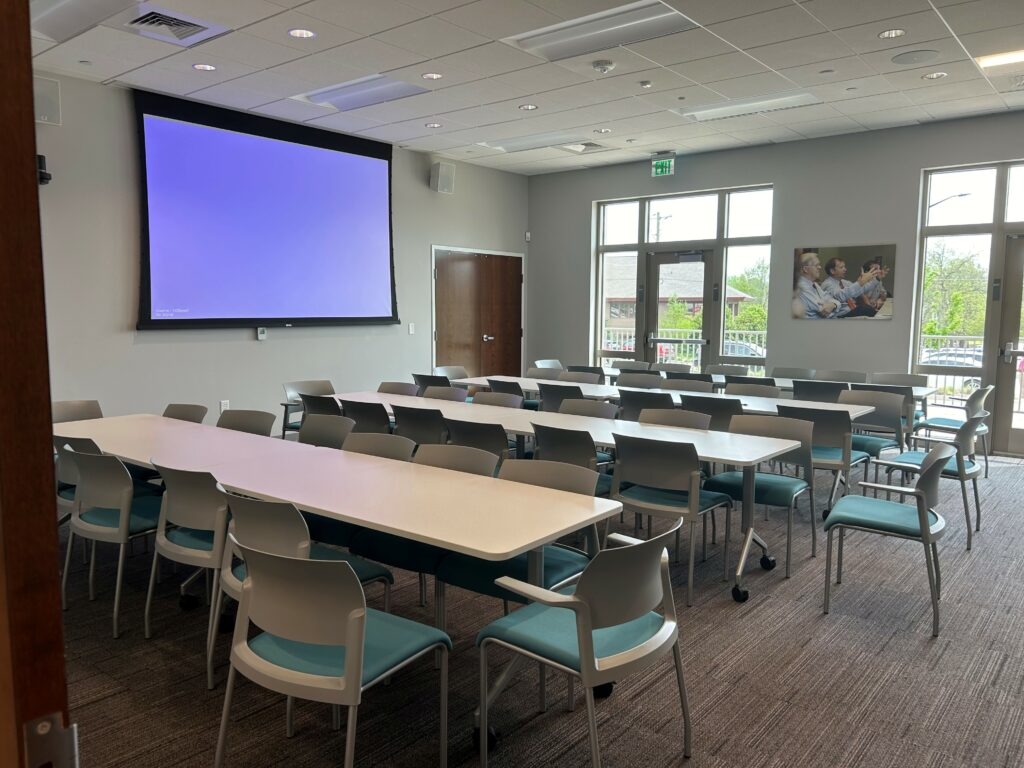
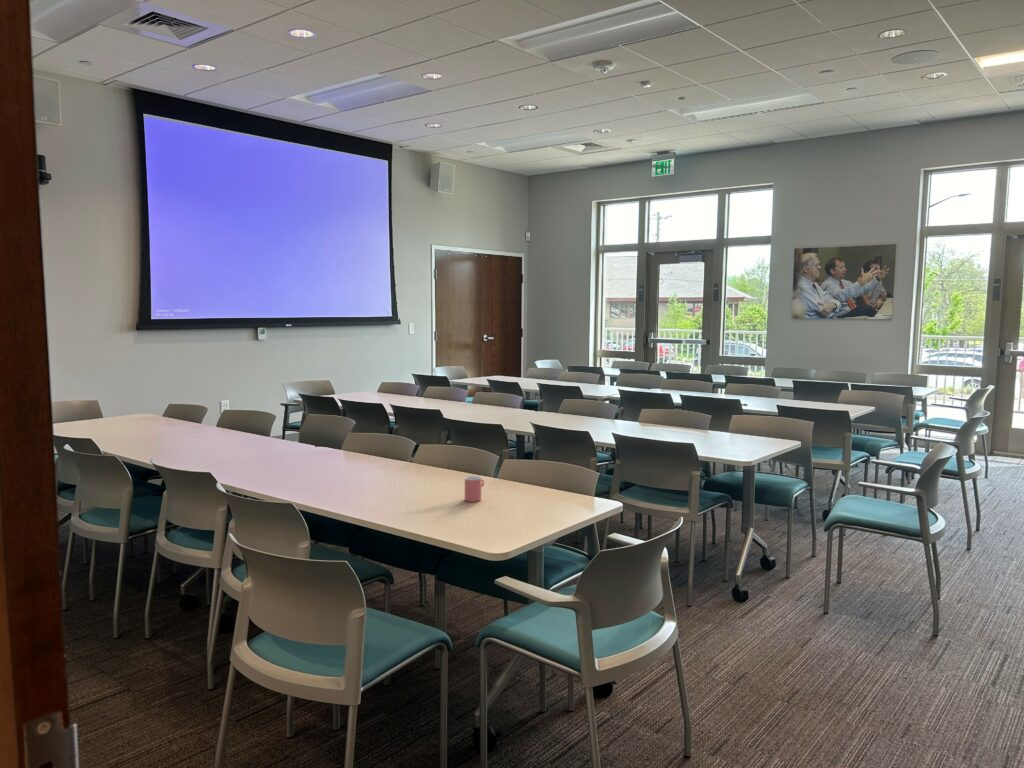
+ cup (475, 488)
